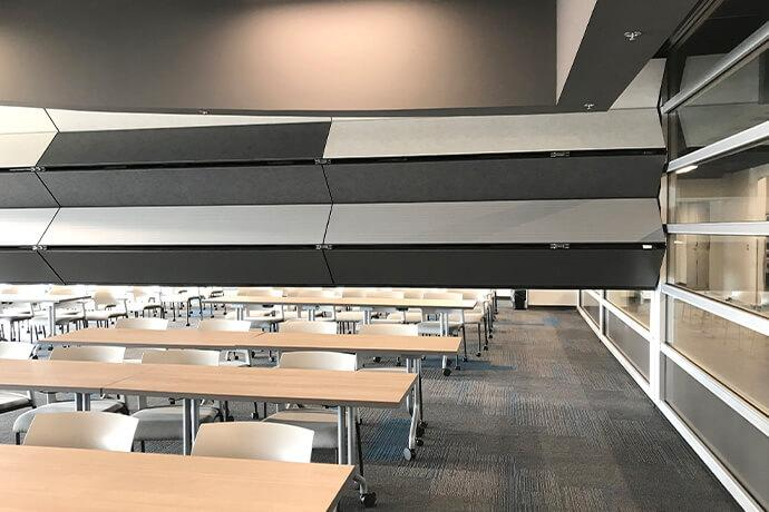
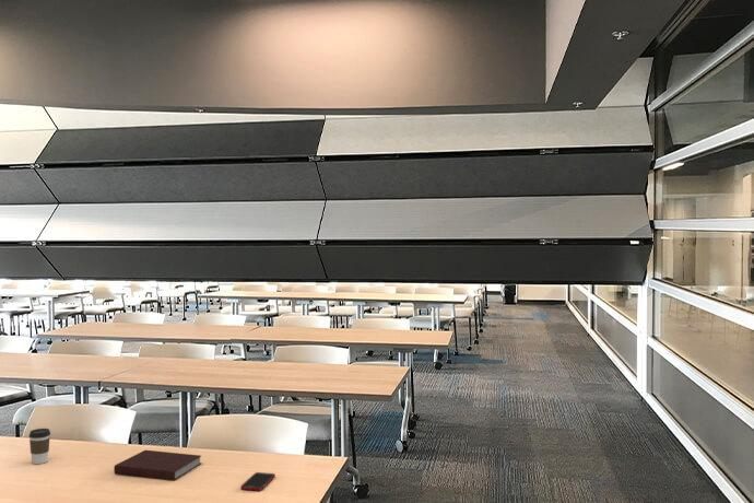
+ coffee cup (39, 446)
+ notebook (158, 464)
+ cell phone (258, 481)
